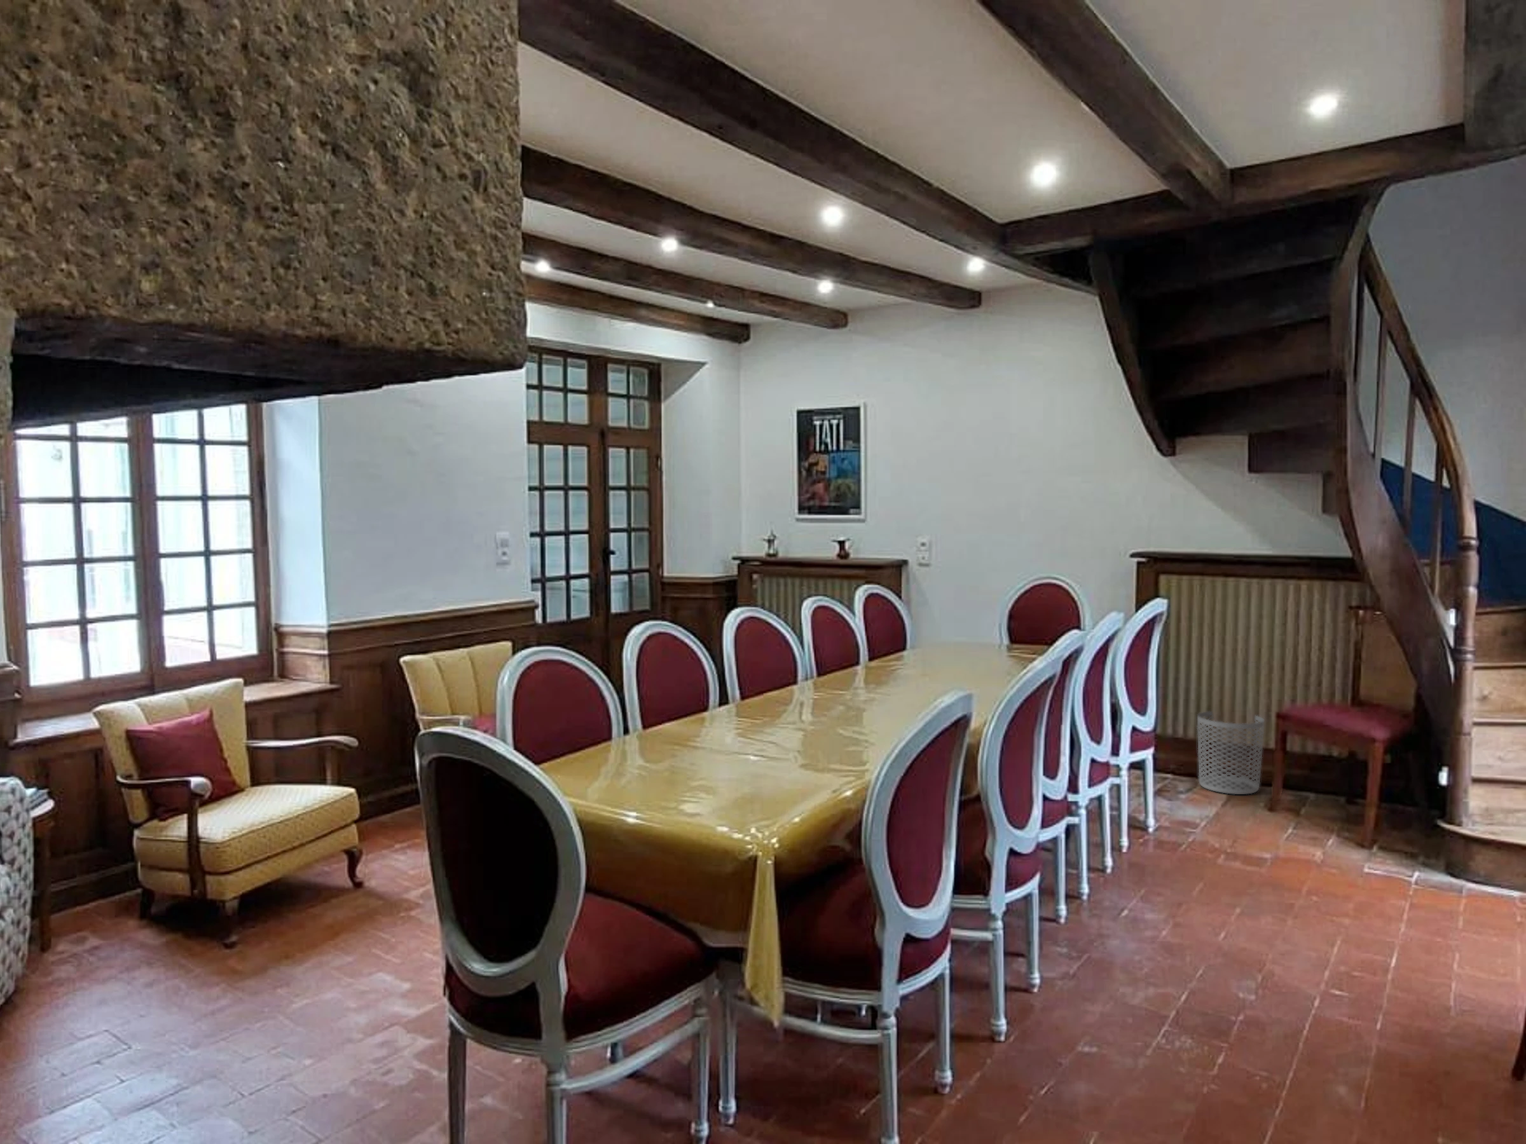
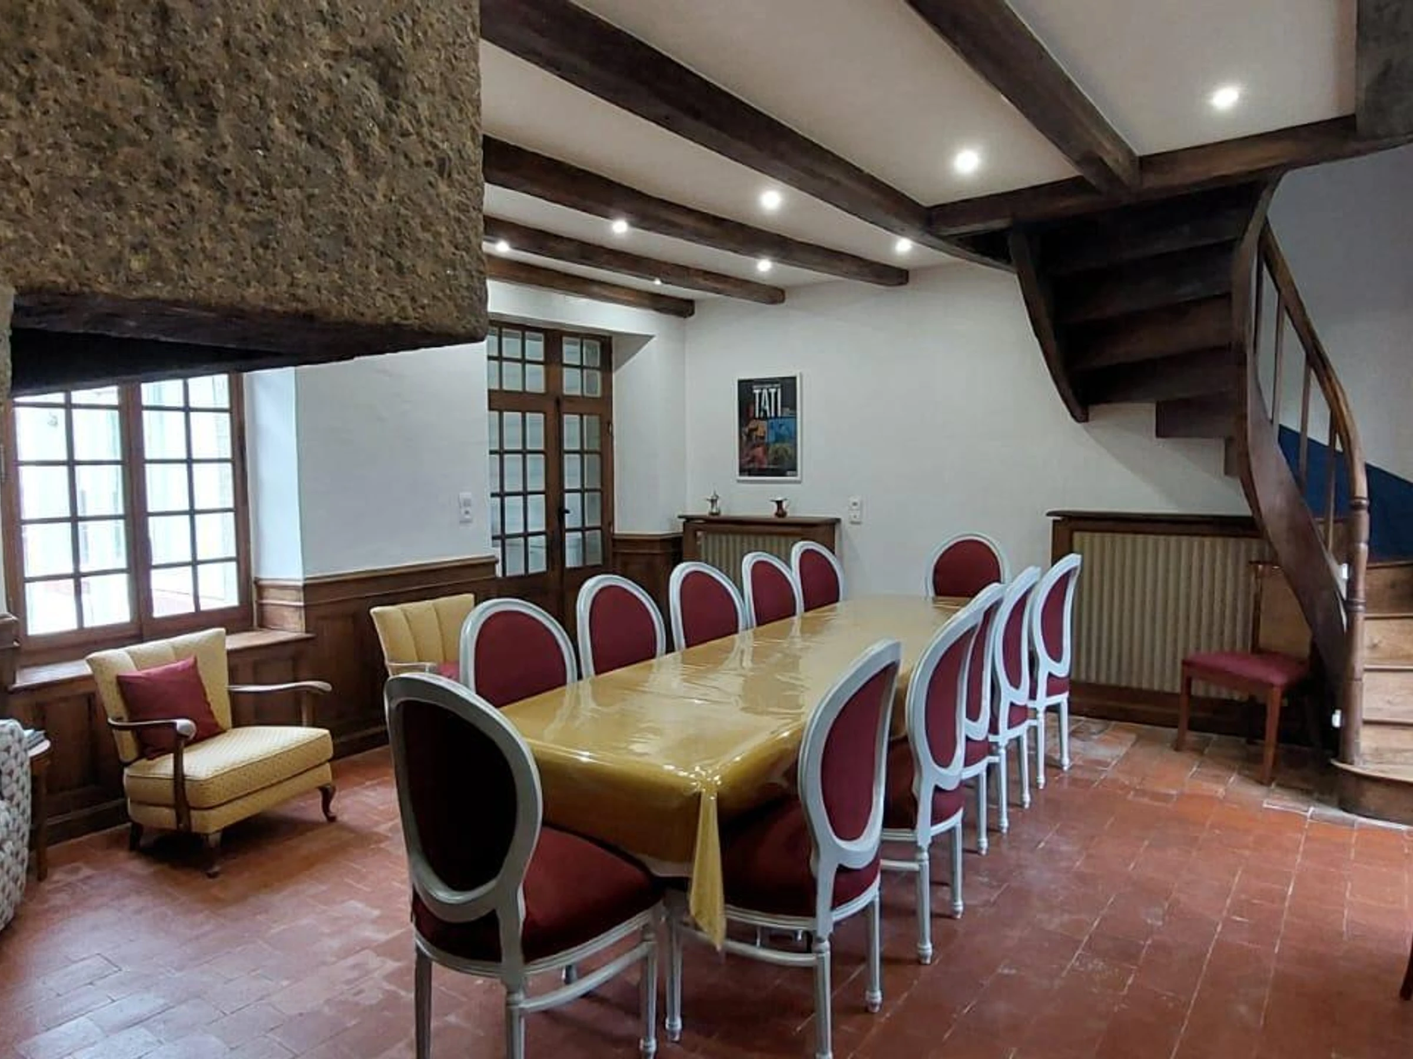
- waste bin (1228, 752)
